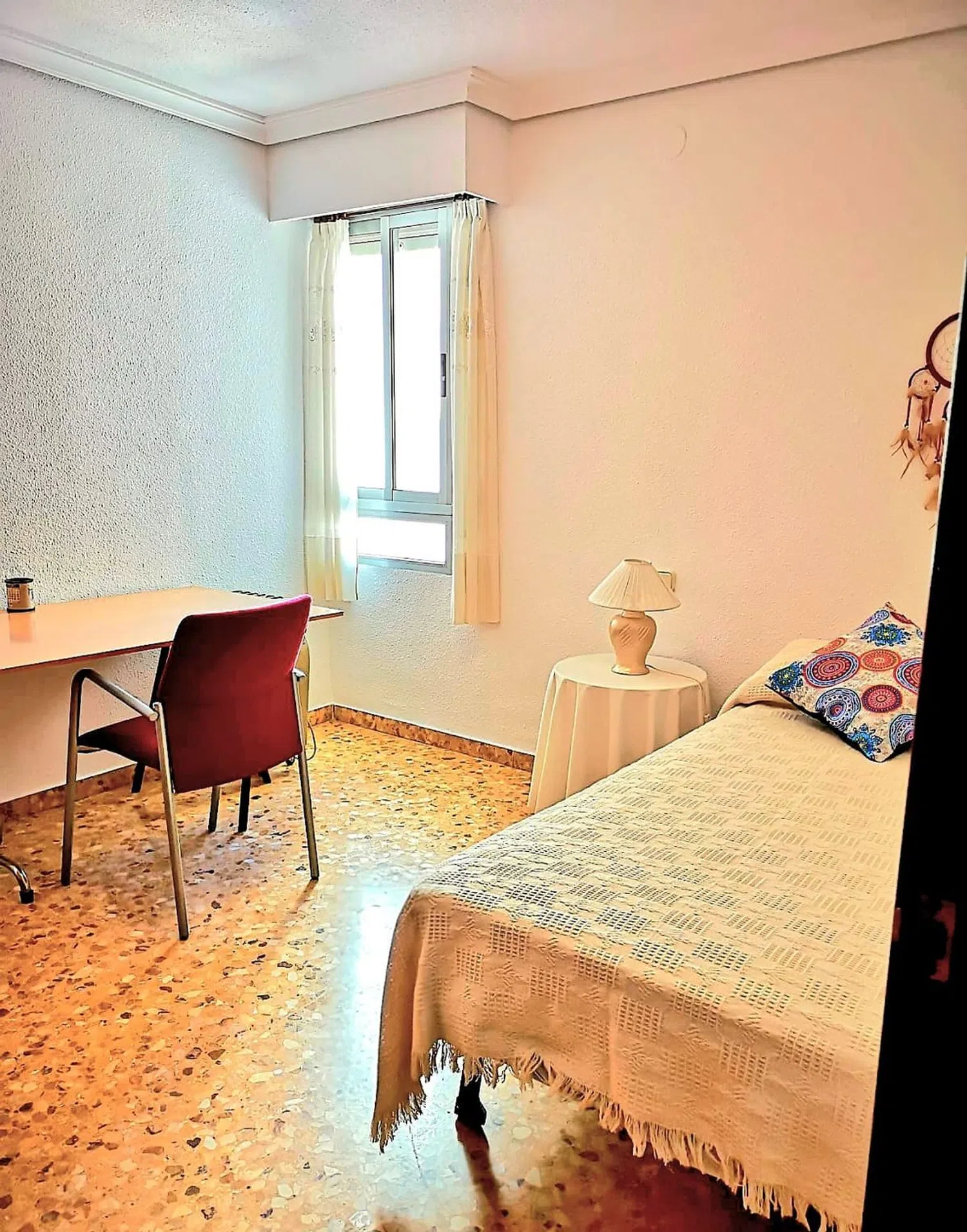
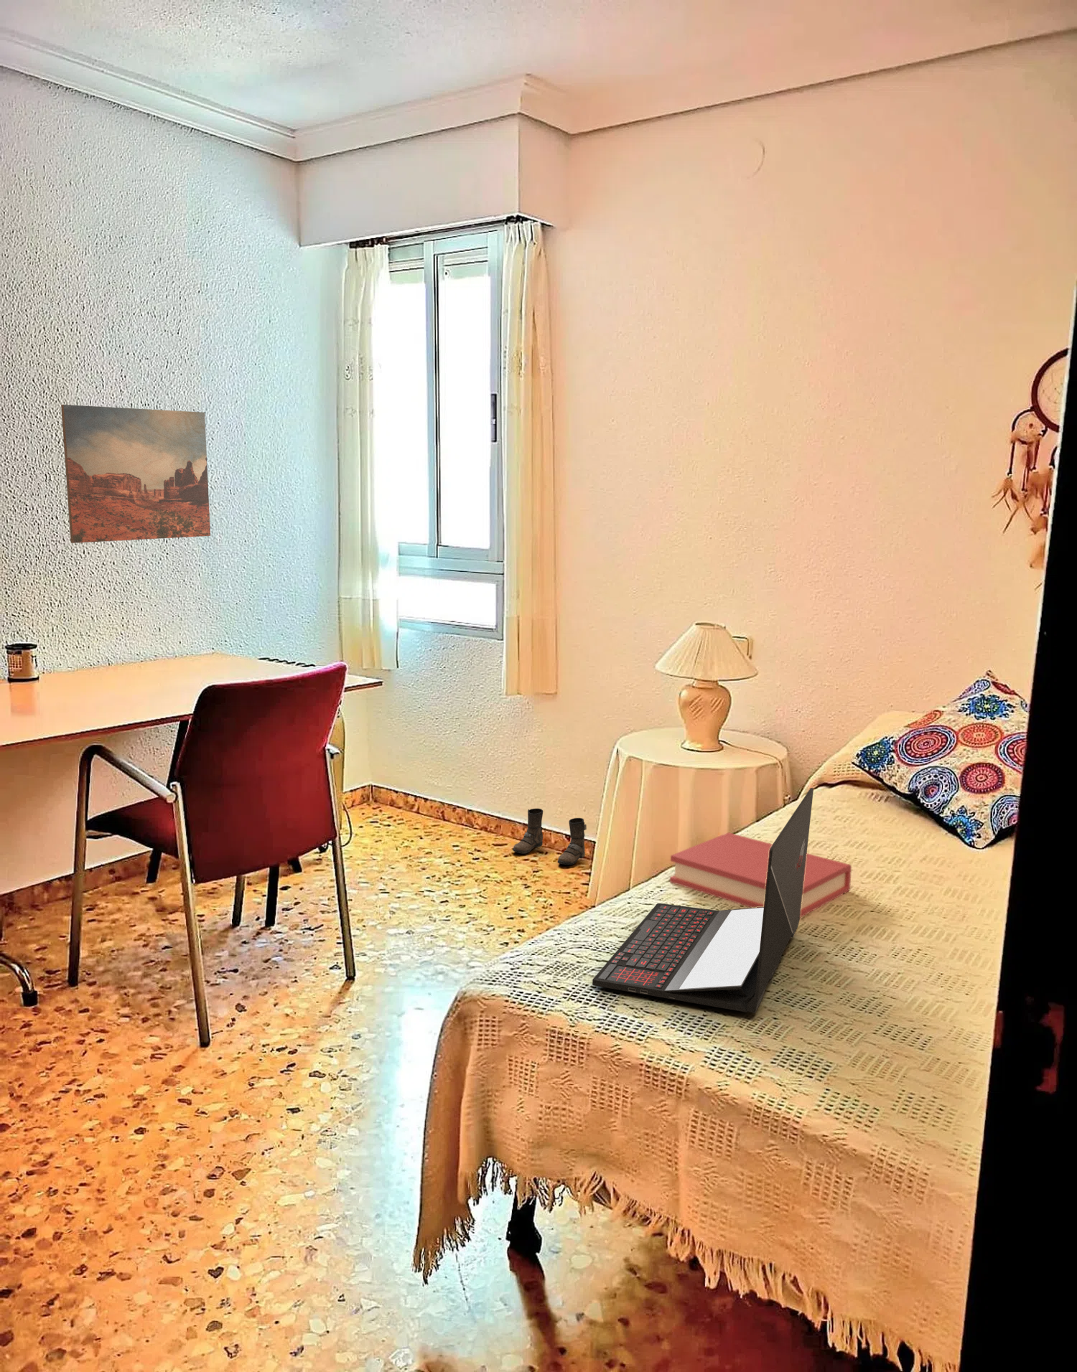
+ laptop (704, 909)
+ hardback book (760, 873)
+ boots (542, 836)
+ wall art (140, 474)
